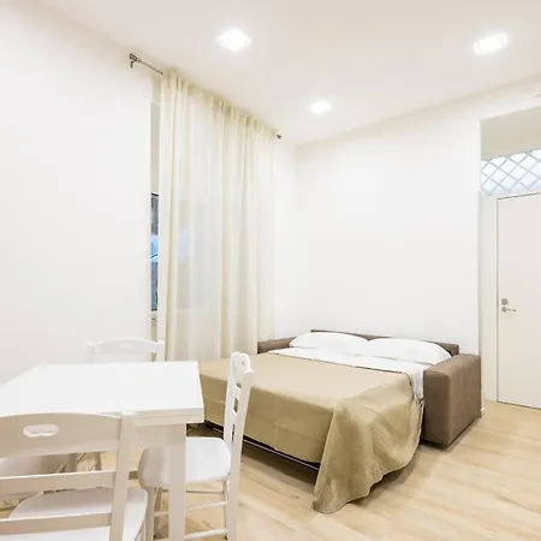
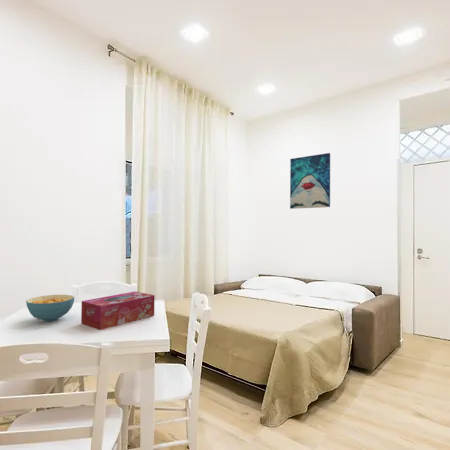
+ wall art (309, 182)
+ cereal bowl (50, 309)
+ tissue box (119, 308)
